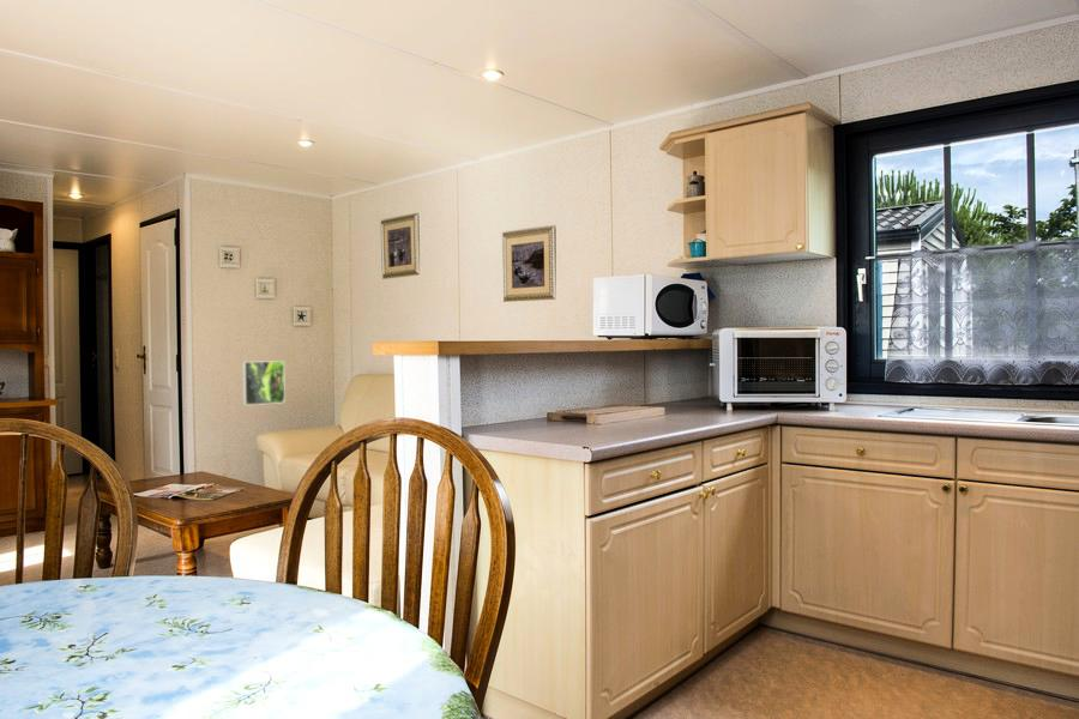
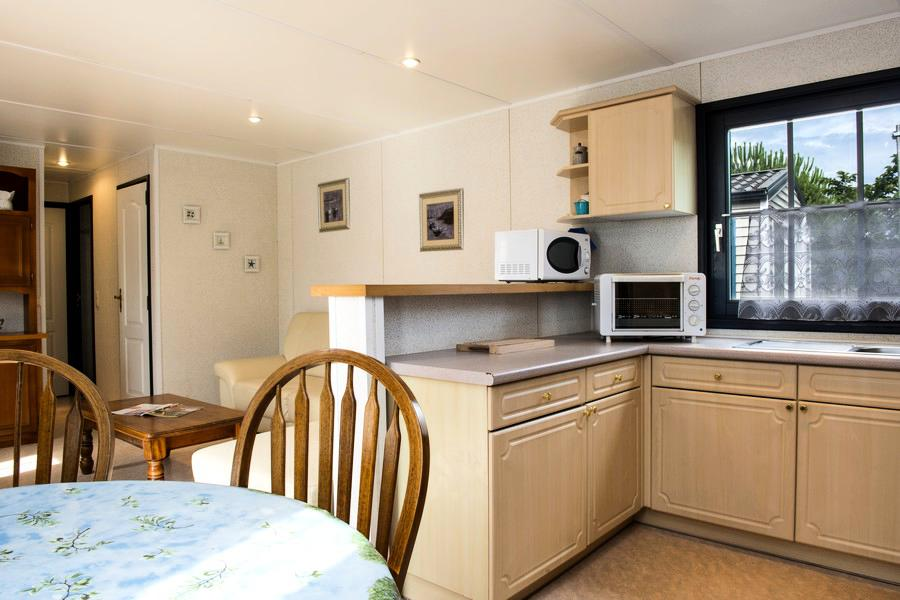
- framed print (264, 382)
